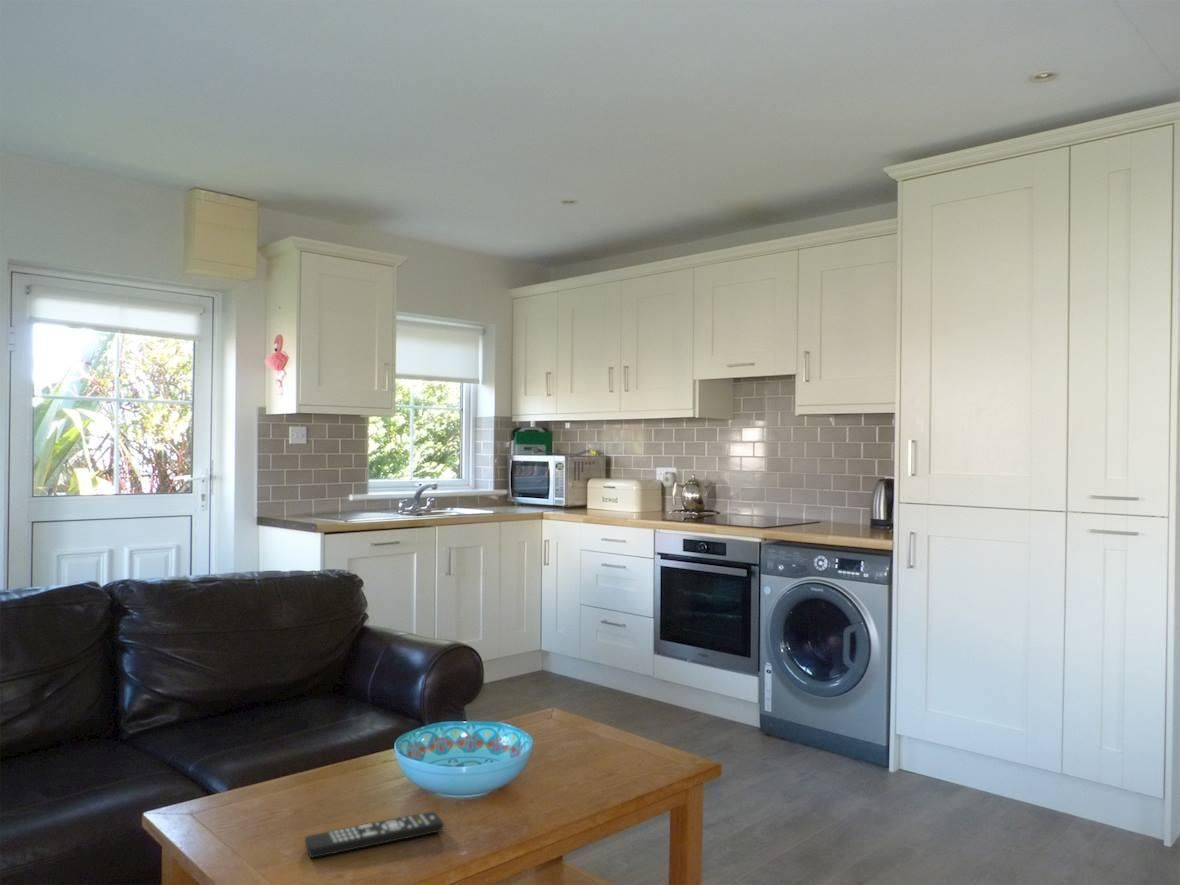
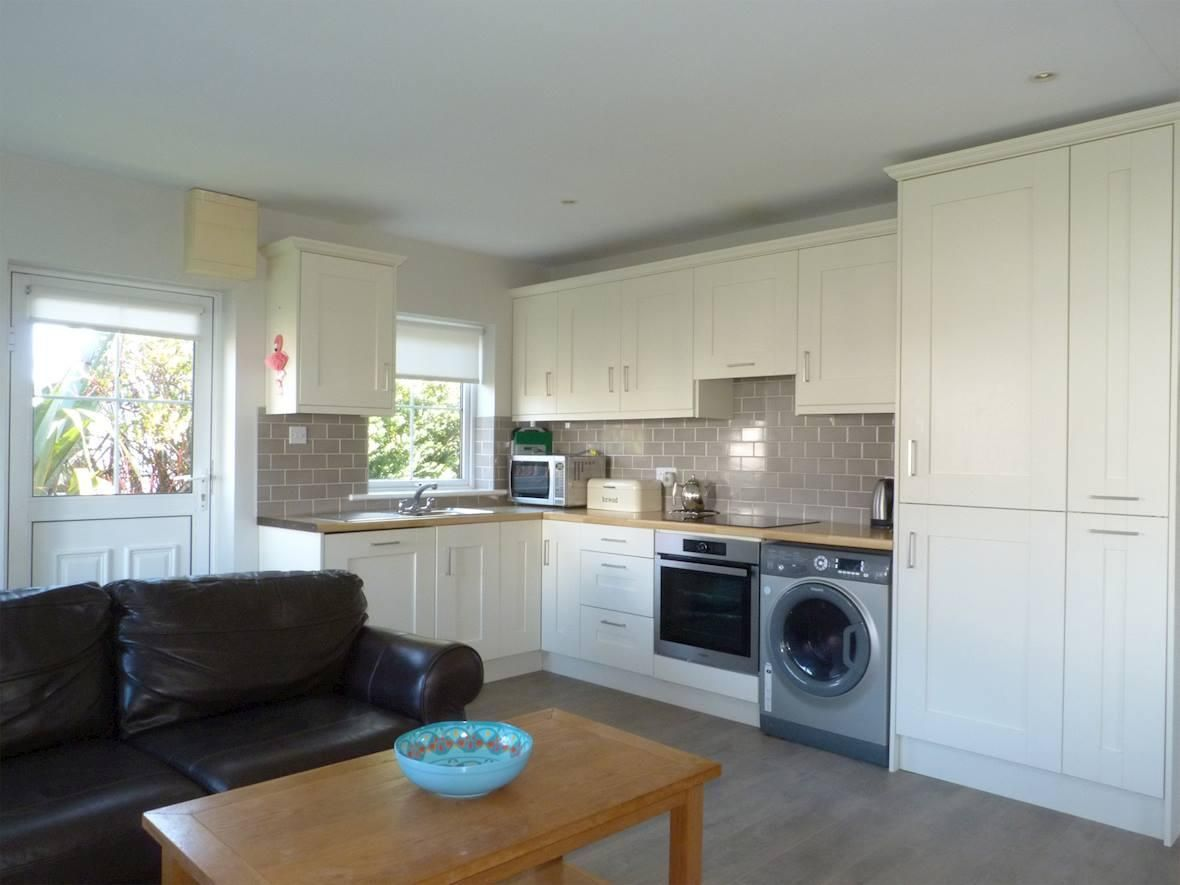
- remote control (375, 834)
